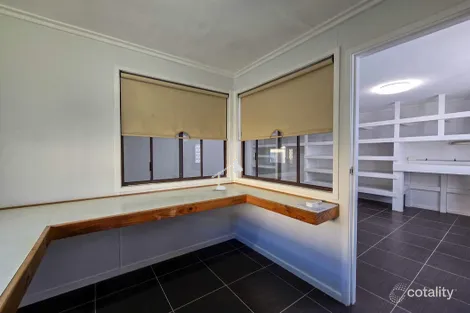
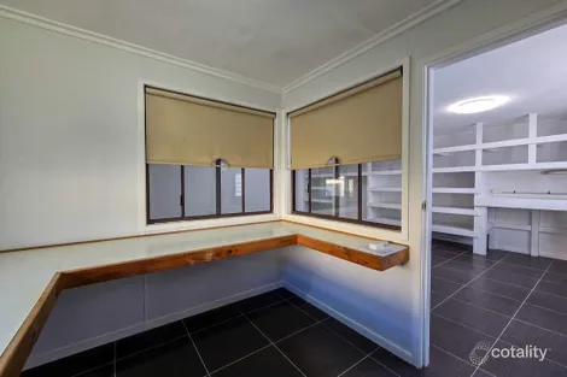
- desk lamp (223, 170)
